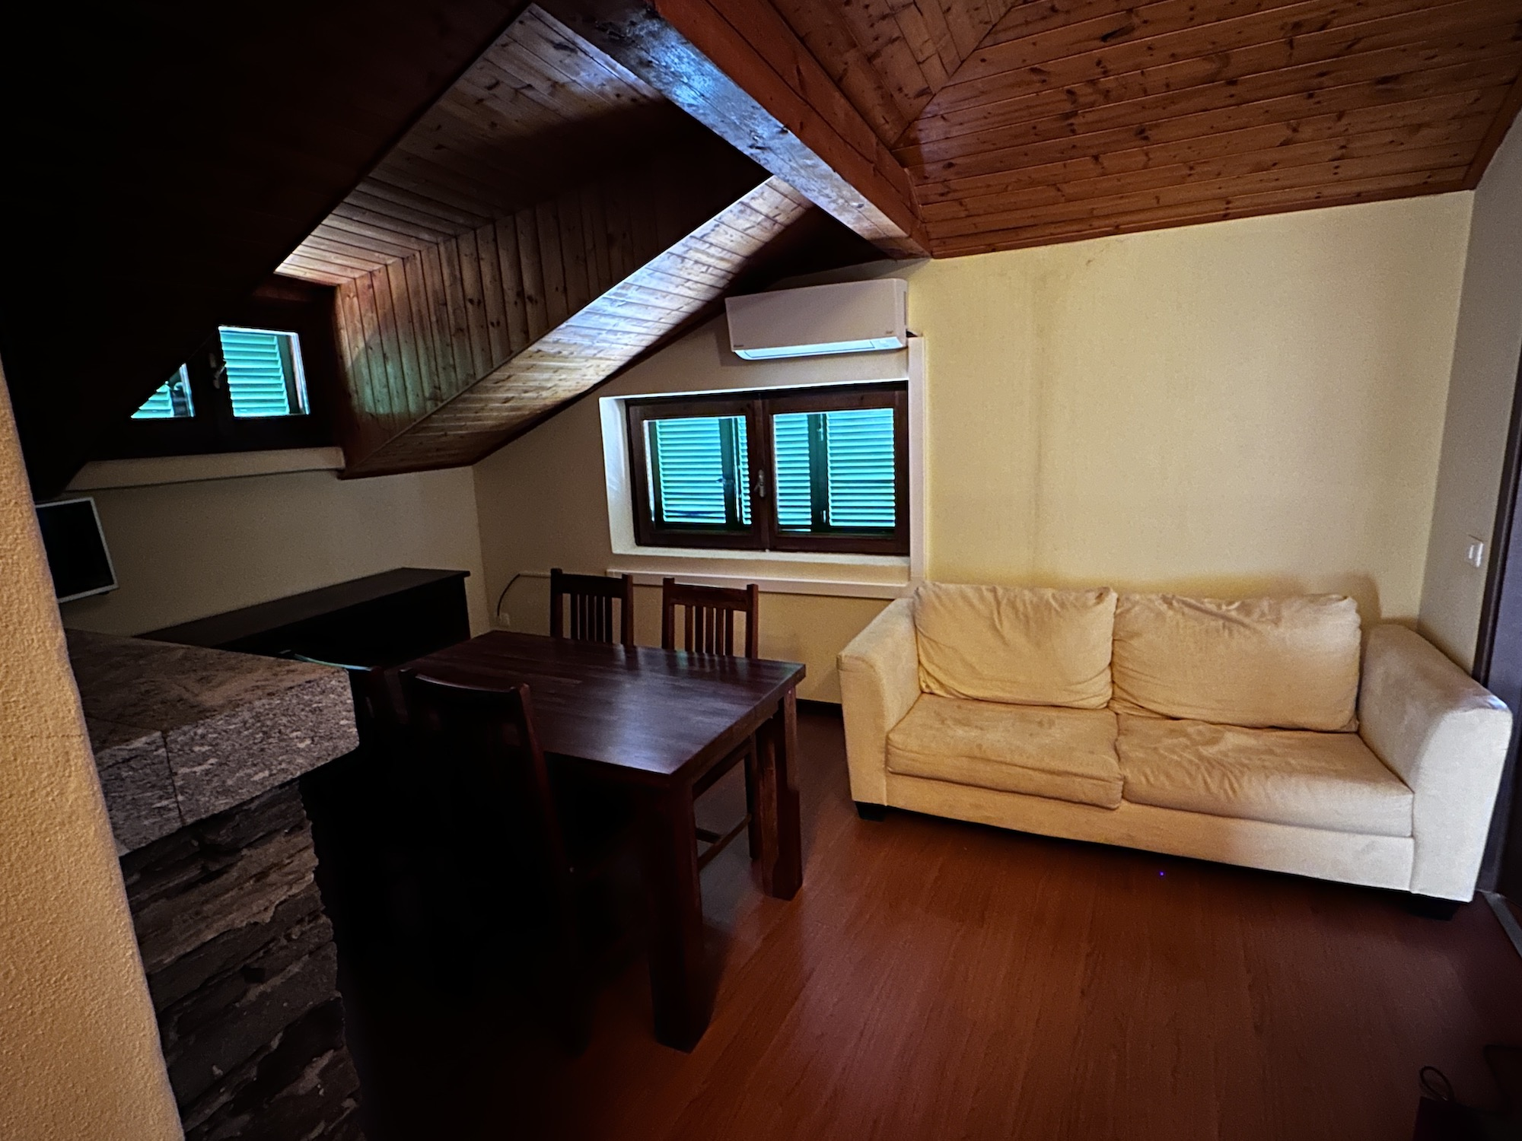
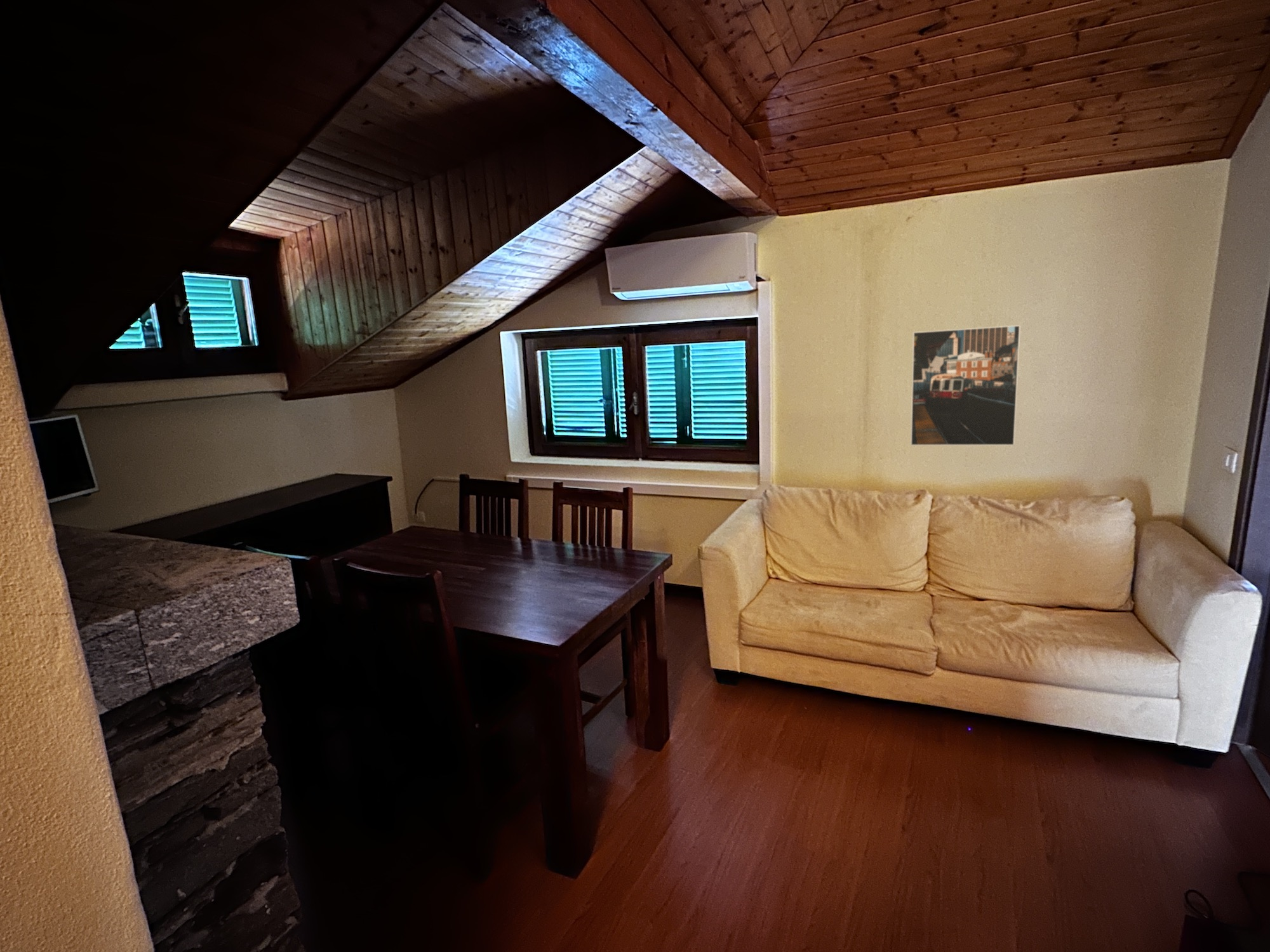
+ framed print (963, 388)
